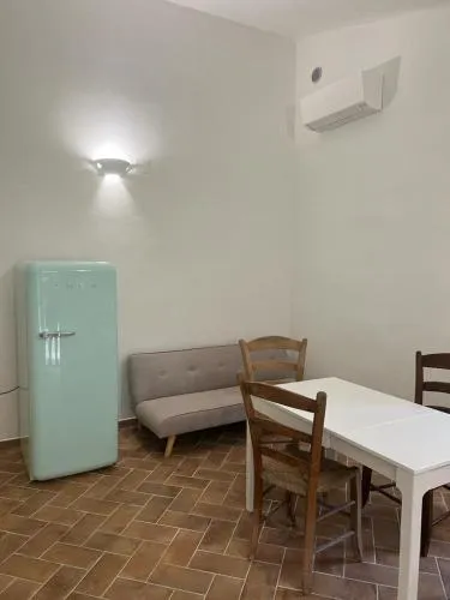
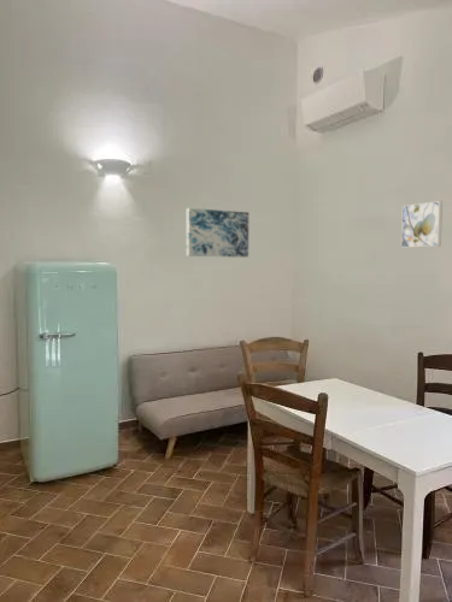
+ wall art (218, 234)
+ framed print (421, 225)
